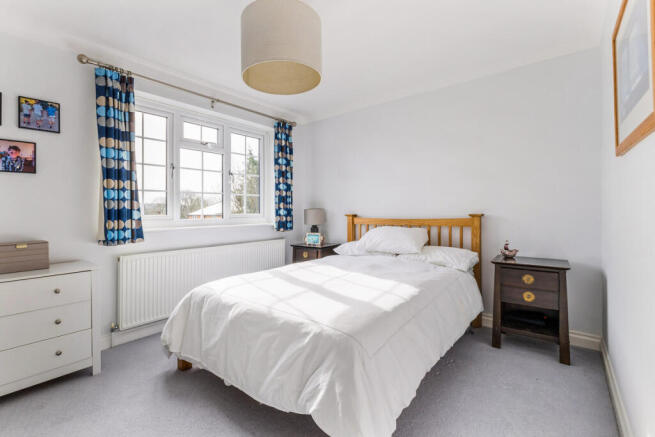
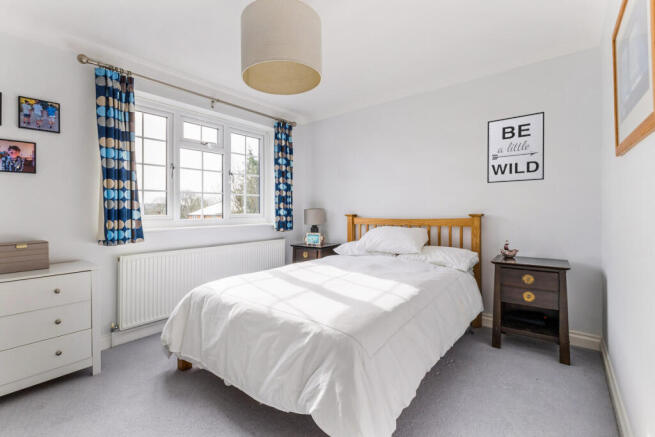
+ wall art (514, 149)
